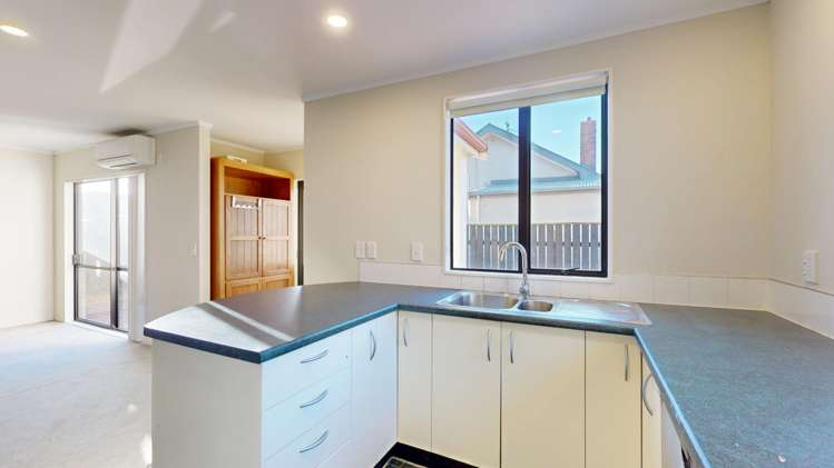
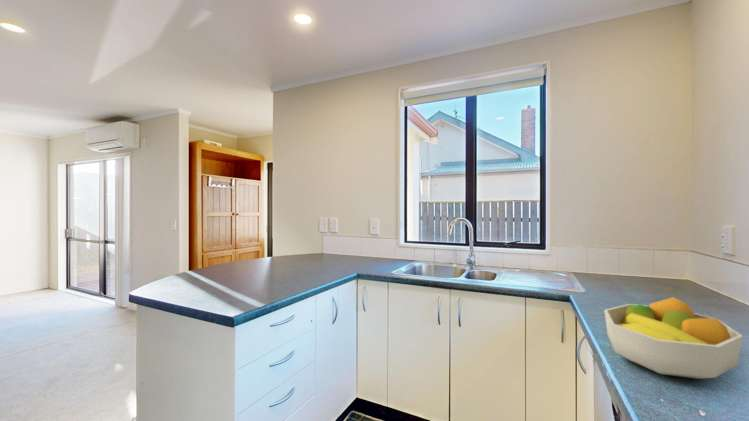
+ fruit bowl (665, 331)
